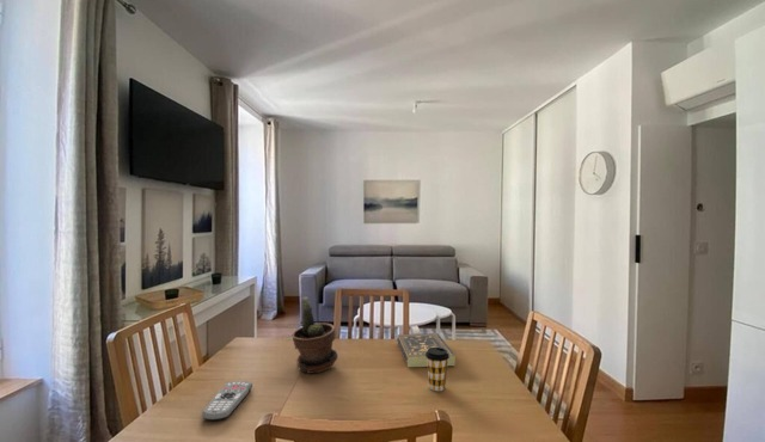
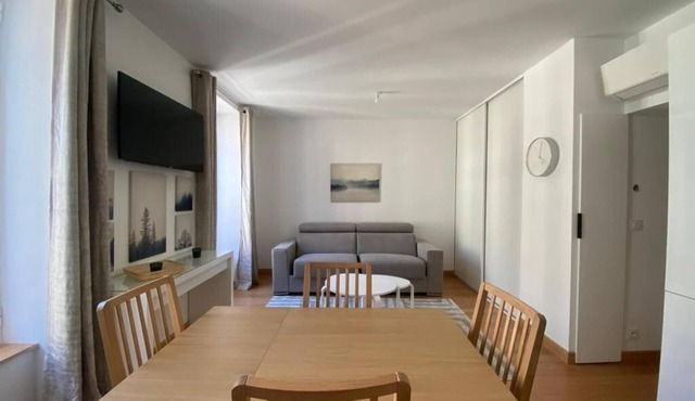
- potted plant (314, 332)
- remote control (227, 399)
- book (423, 348)
- coffee cup (436, 369)
